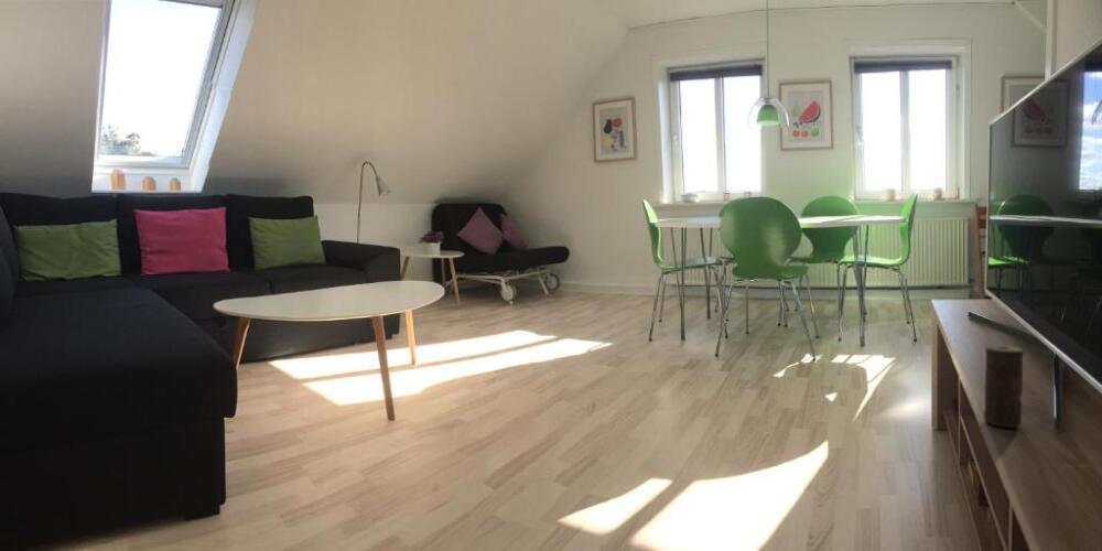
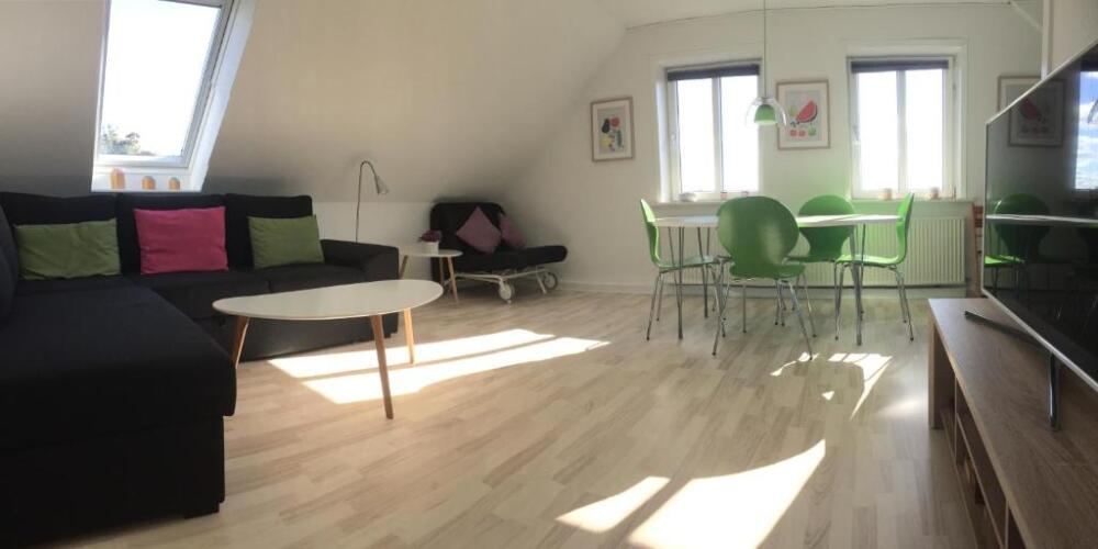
- candle (1003, 385)
